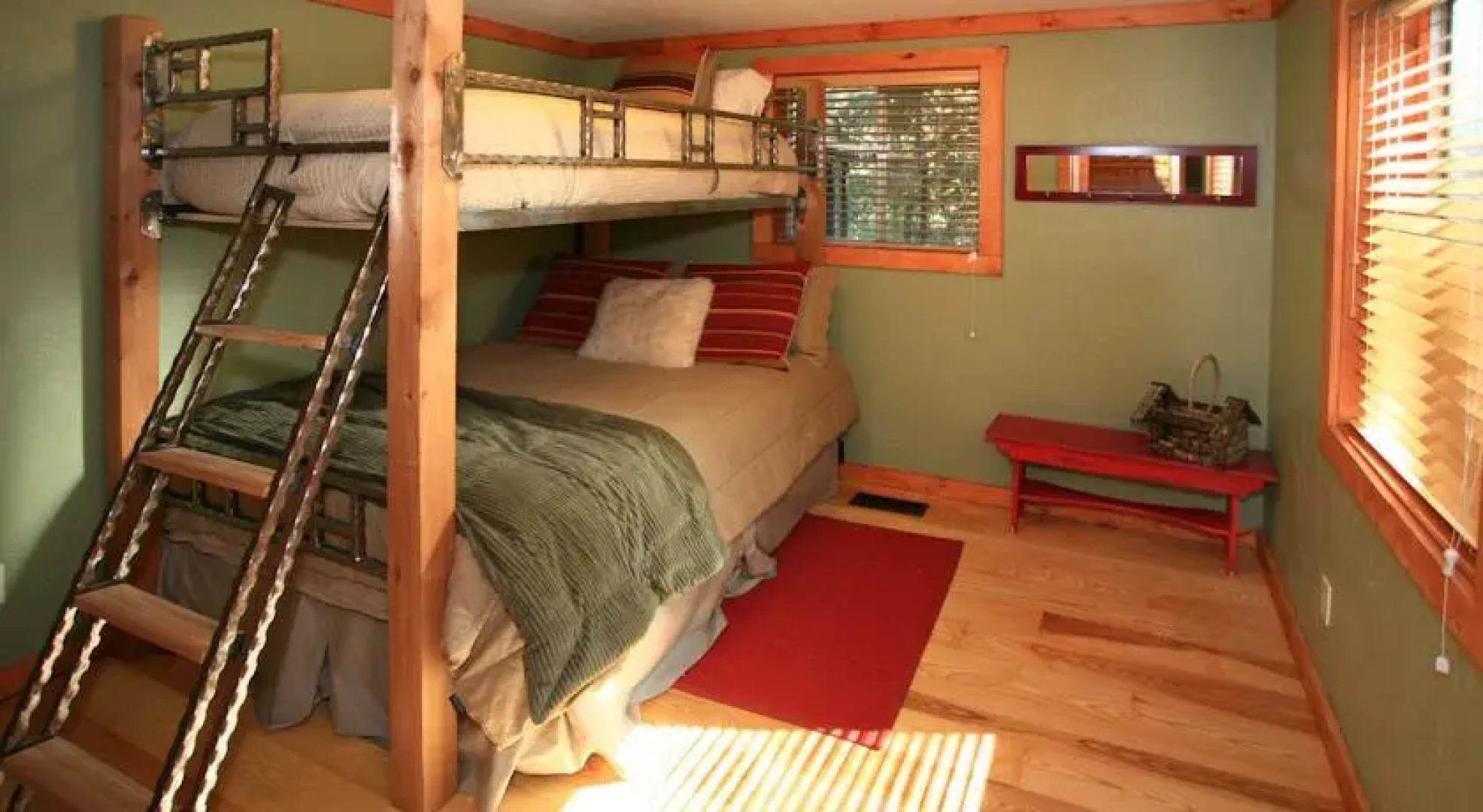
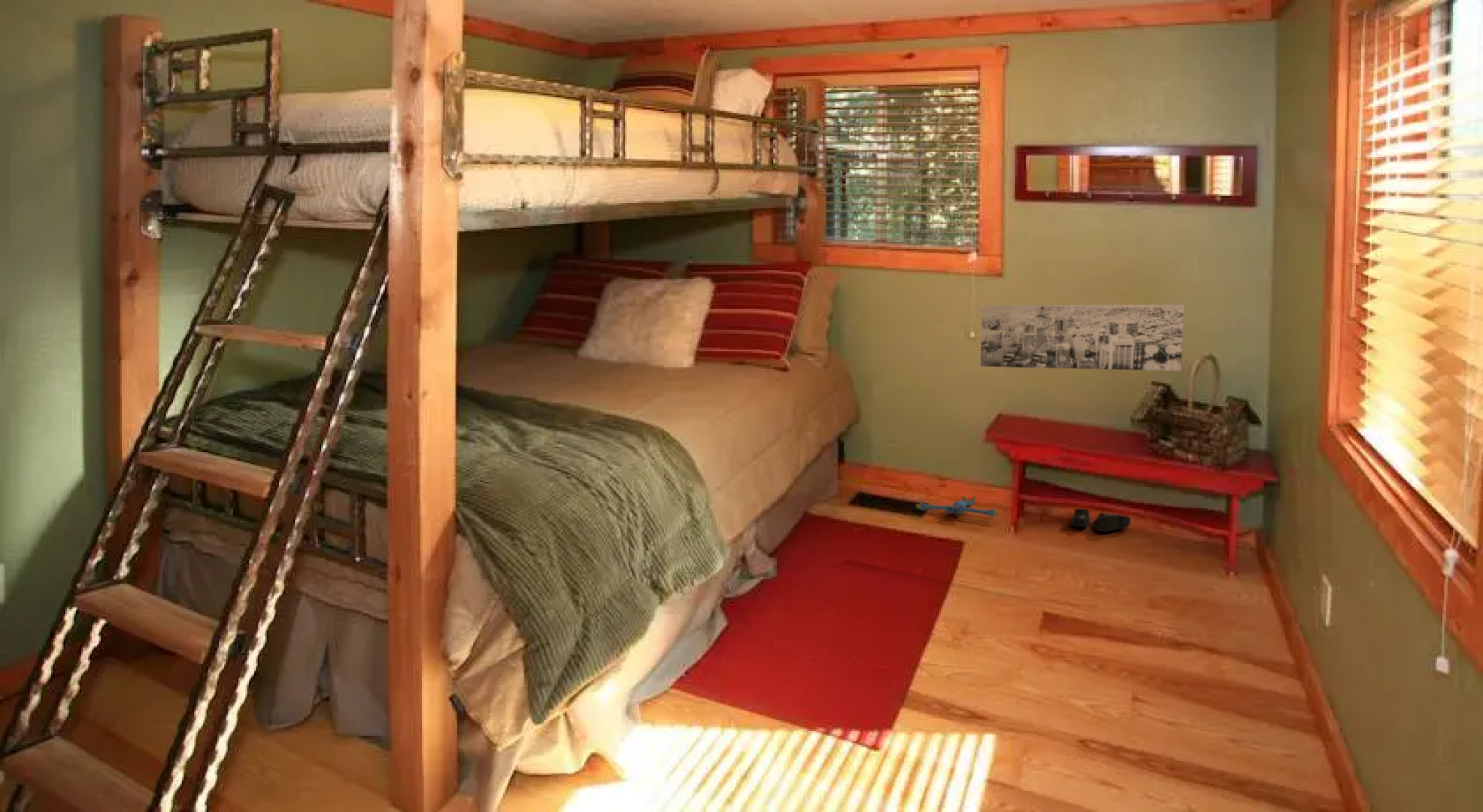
+ plush toy (961, 504)
+ boots (1101, 513)
+ wall art (1078, 337)
